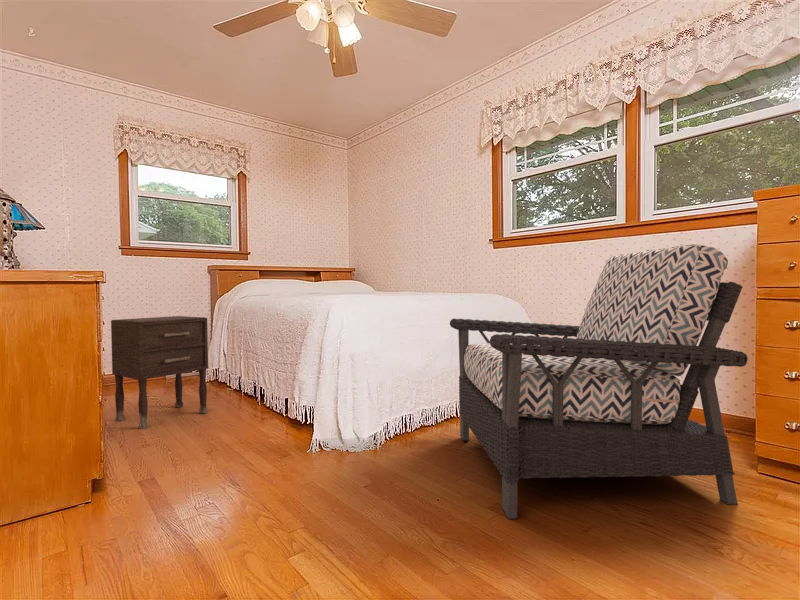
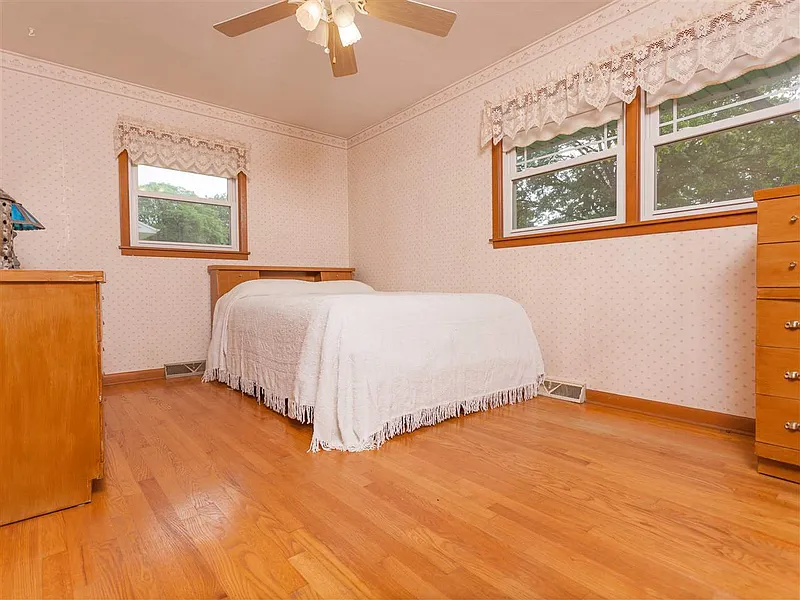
- armchair (573, 358)
- nightstand (162, 367)
